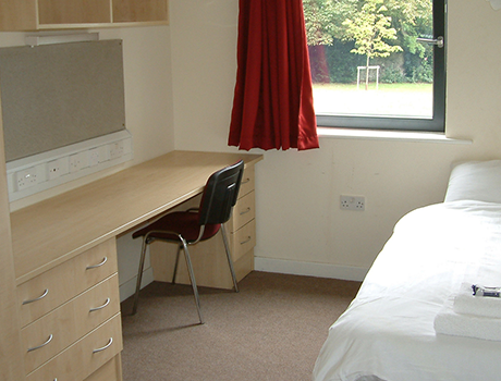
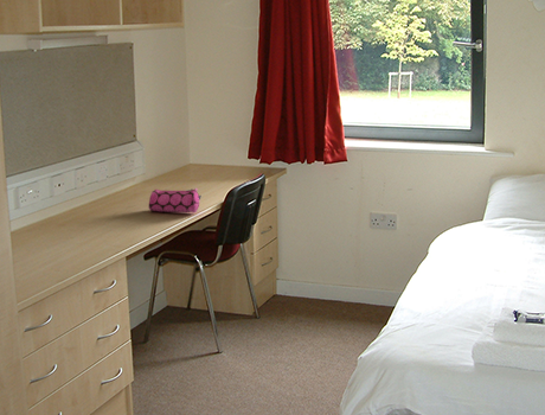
+ pencil case (173, 199)
